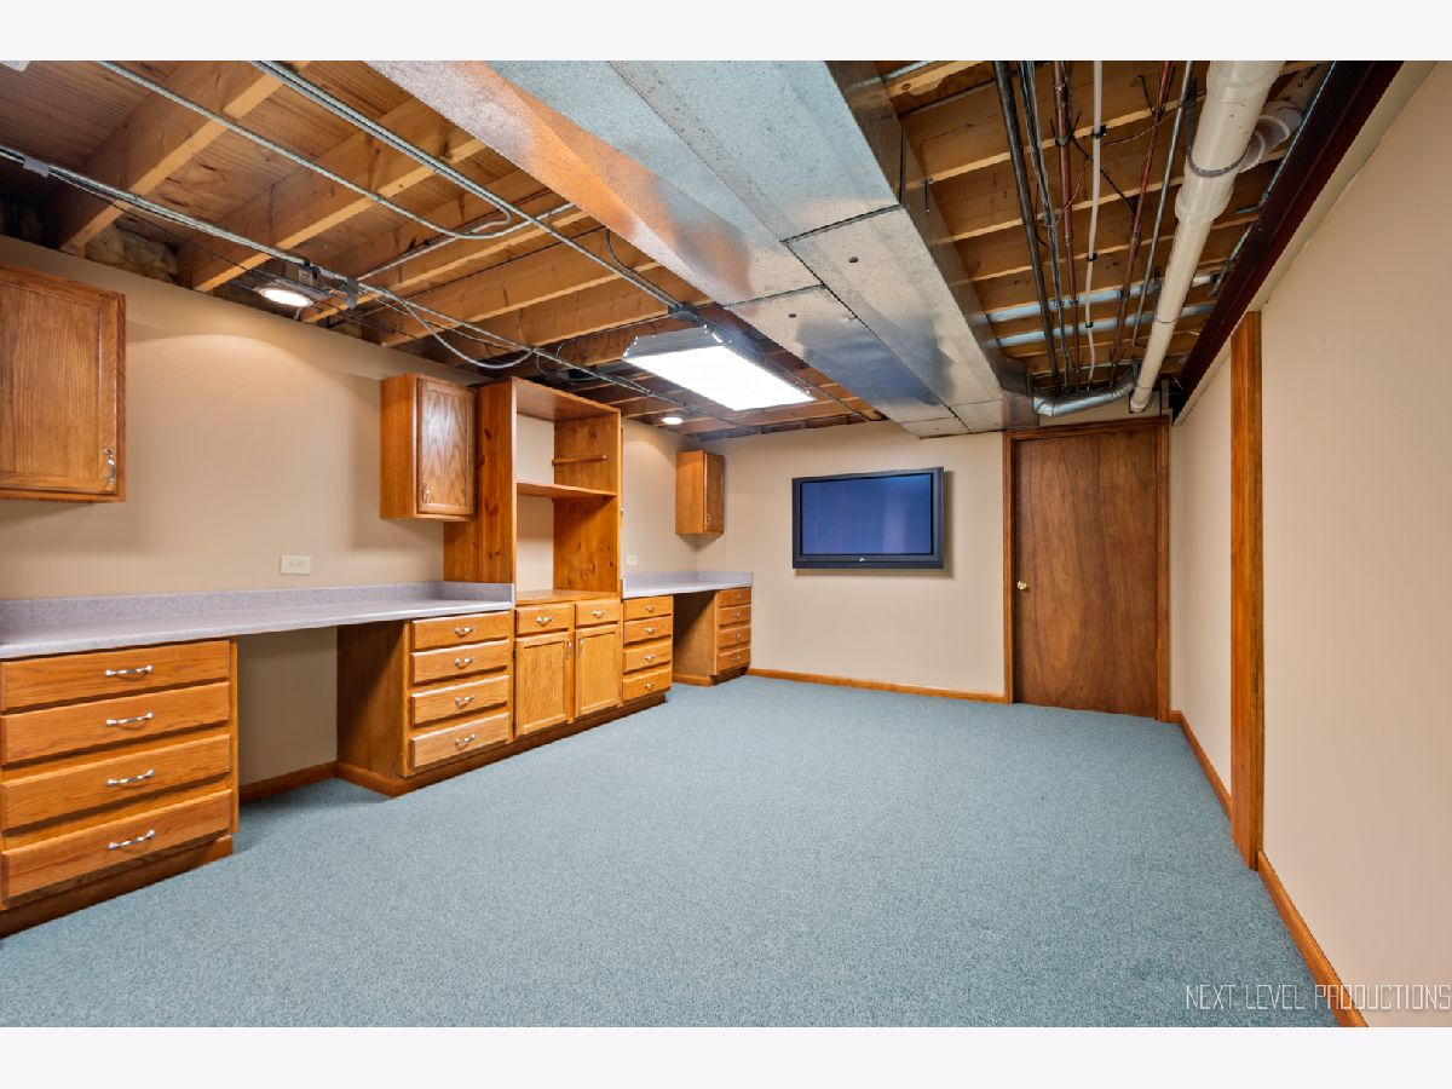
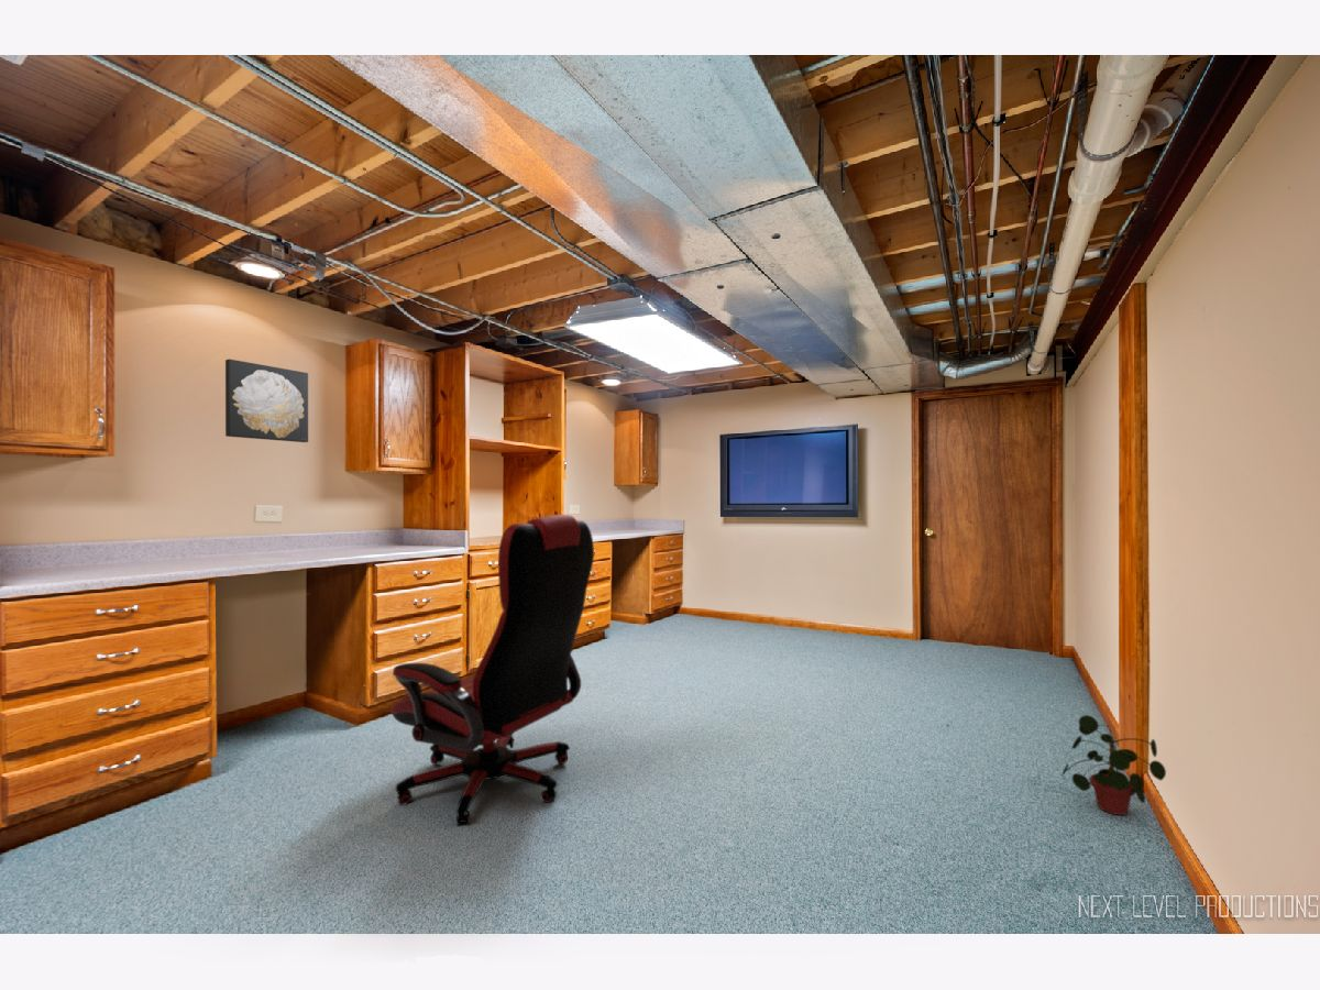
+ wall art (268, 403)
+ office chair (494, 648)
+ potted plant (1110, 763)
